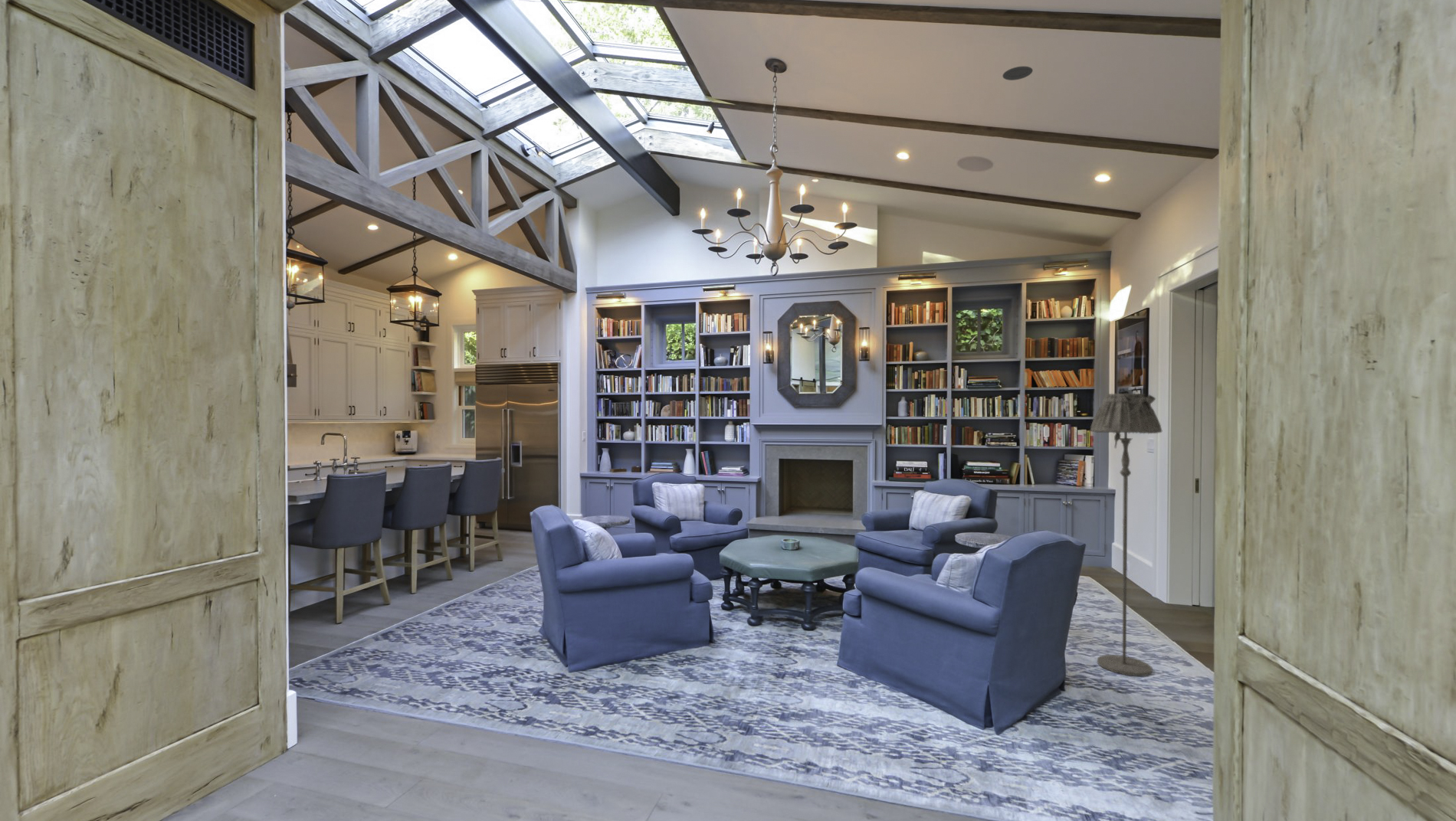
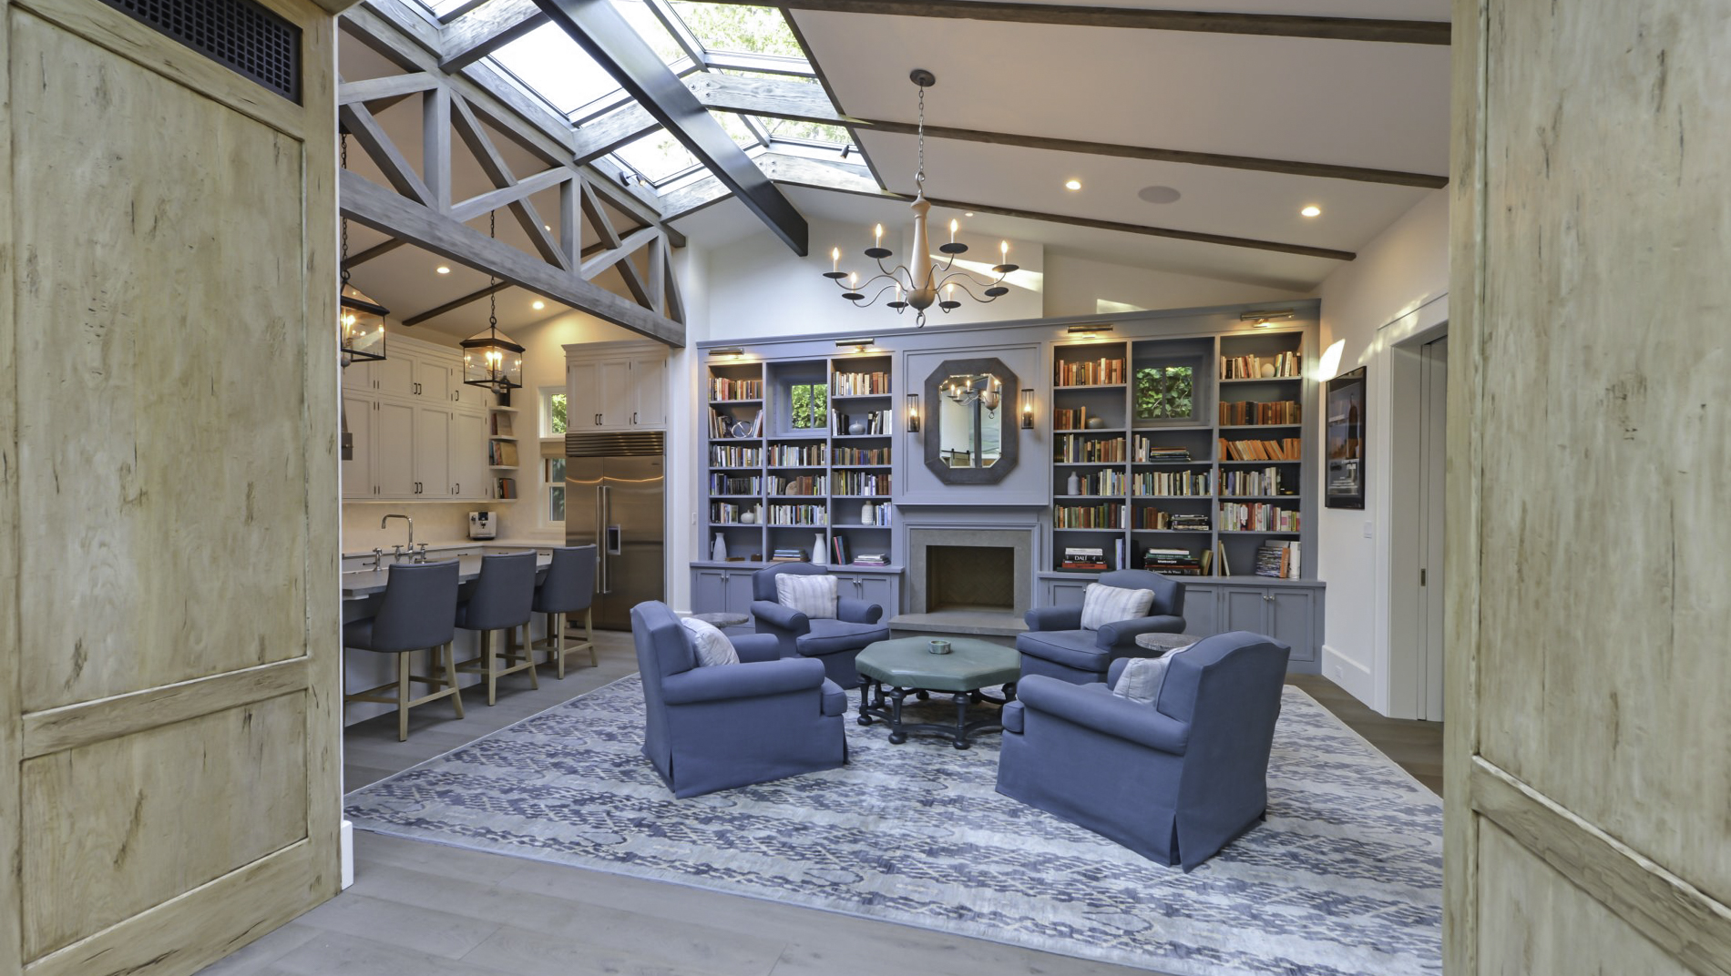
- floor lamp (1124, 530)
- recessed light (1017, 71)
